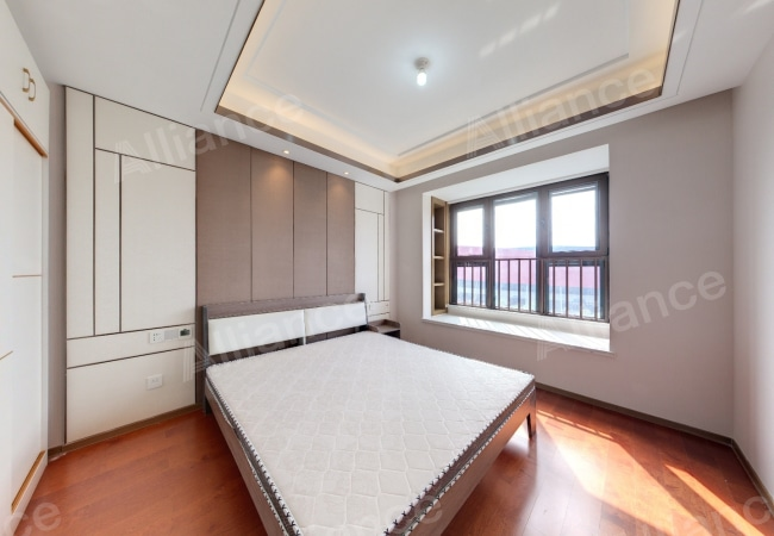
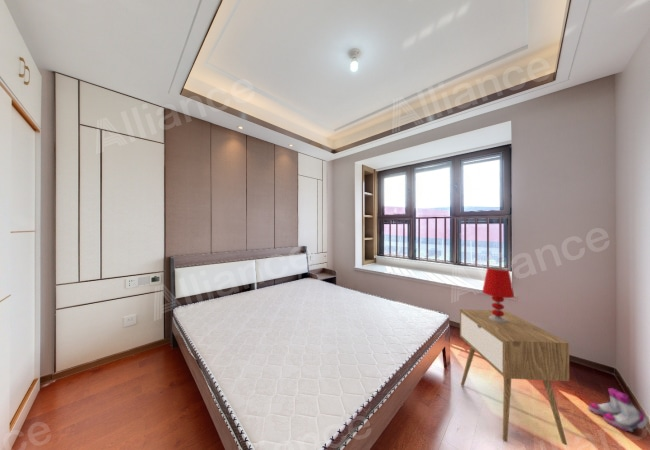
+ table lamp (497, 293)
+ nightstand (505, 366)
+ boots (616, 405)
